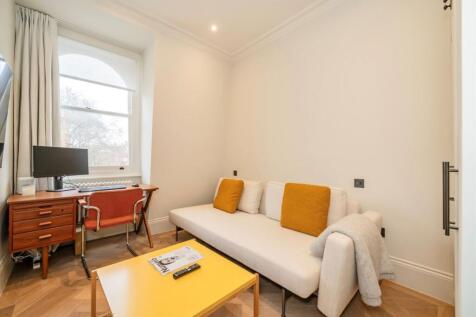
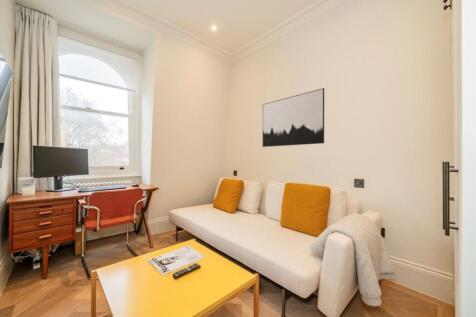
+ wall art (289, 121)
